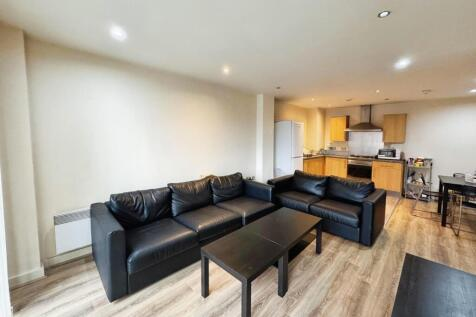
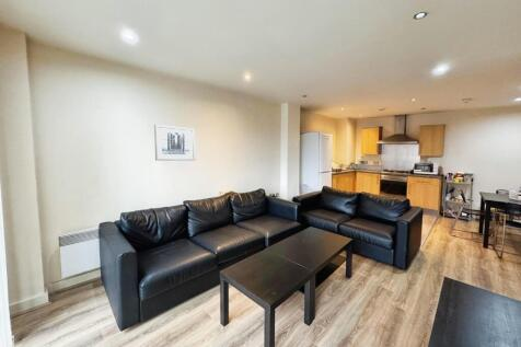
+ wall art (176, 143)
